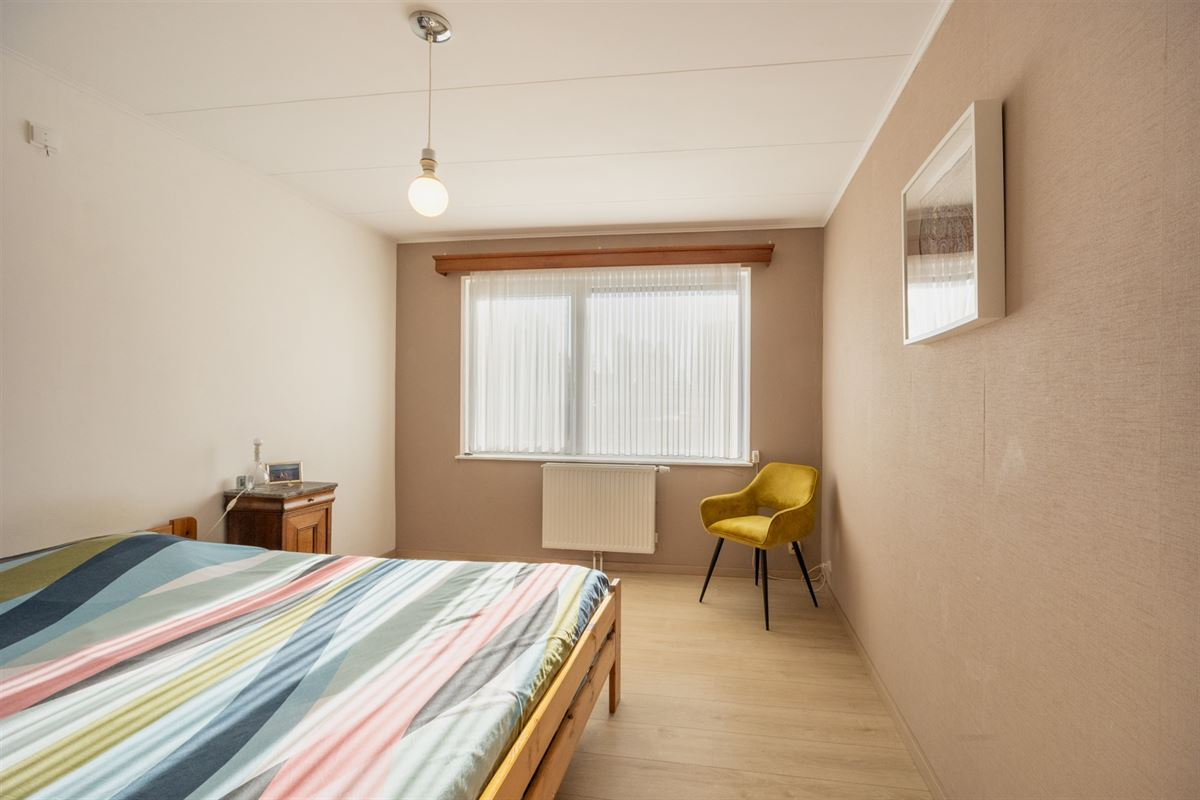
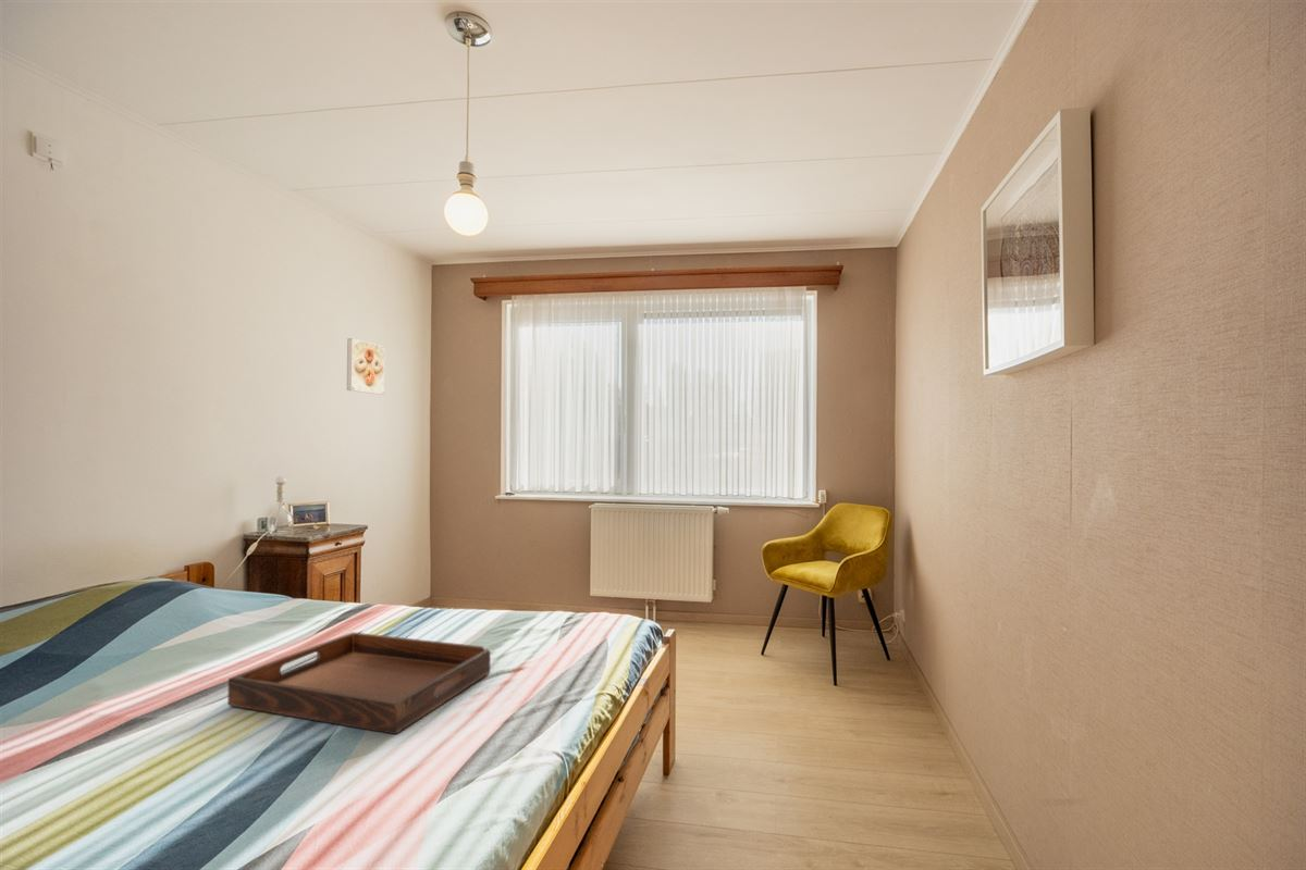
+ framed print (366, 368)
+ serving tray (370, 674)
